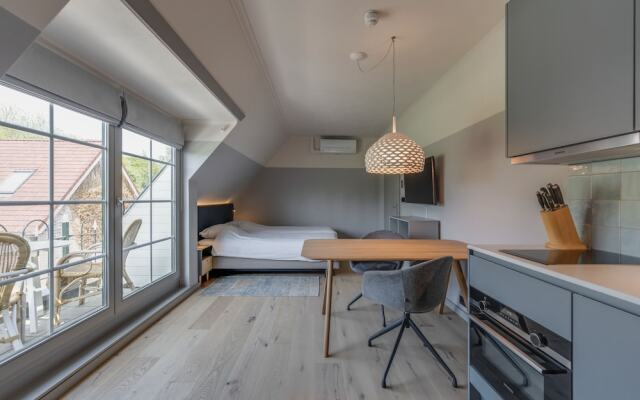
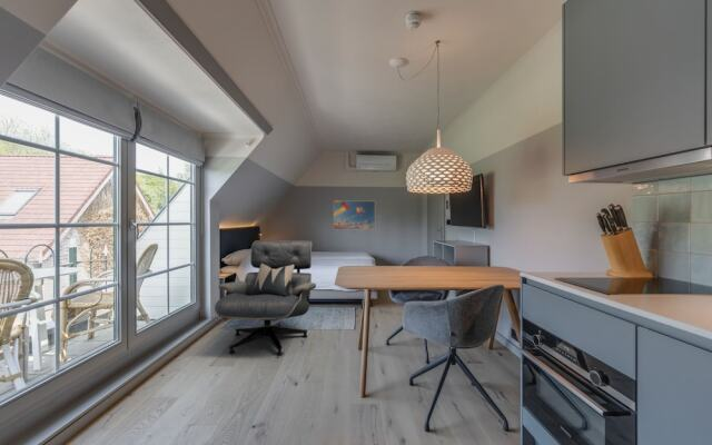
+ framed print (354, 215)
+ lounge chair (269, 289)
